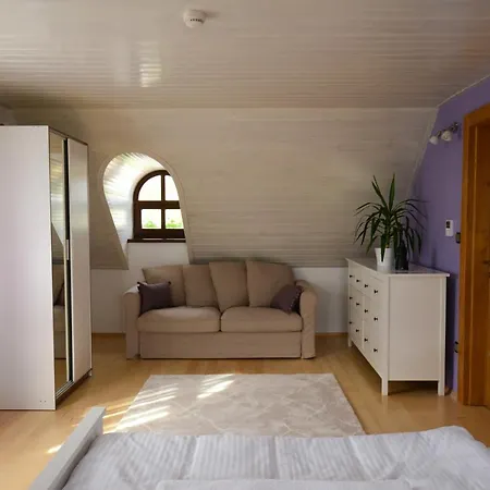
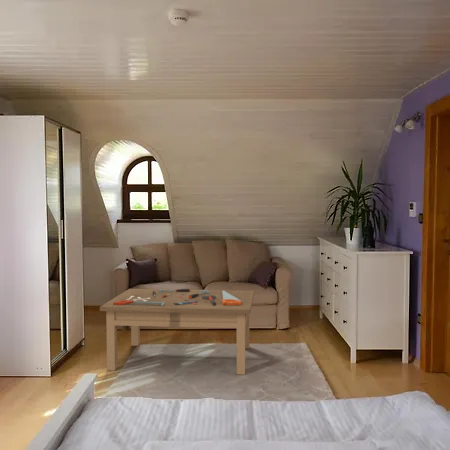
+ coffee table (183, 326)
